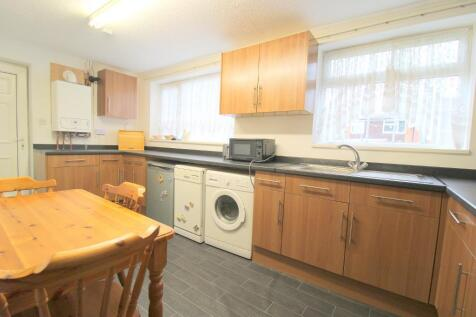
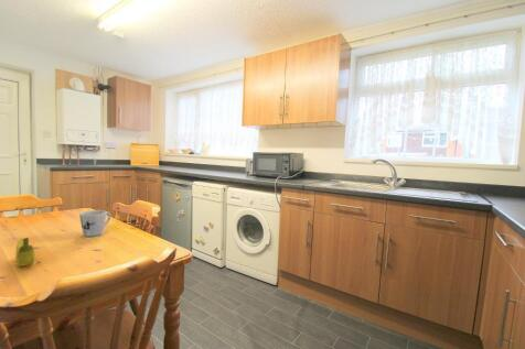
+ fruit (23, 247)
+ mug (97, 221)
